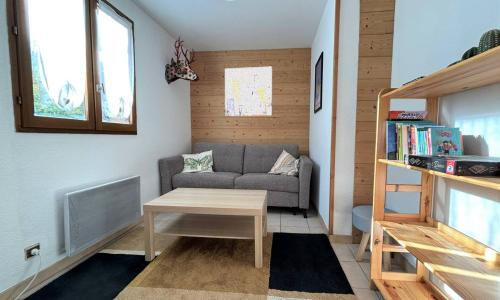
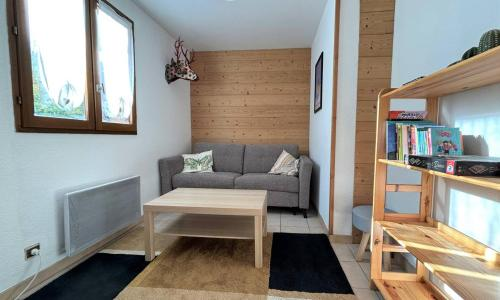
- wall art (248, 92)
